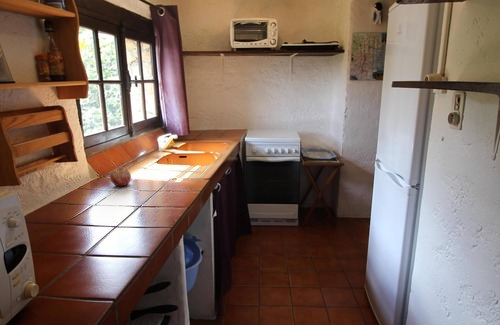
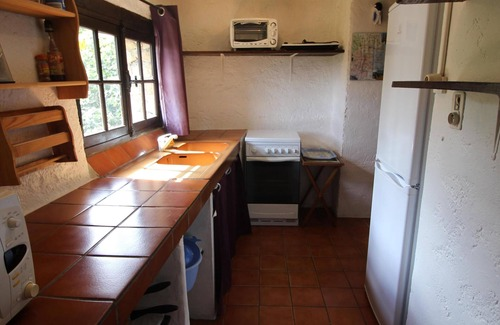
- apple (120, 176)
